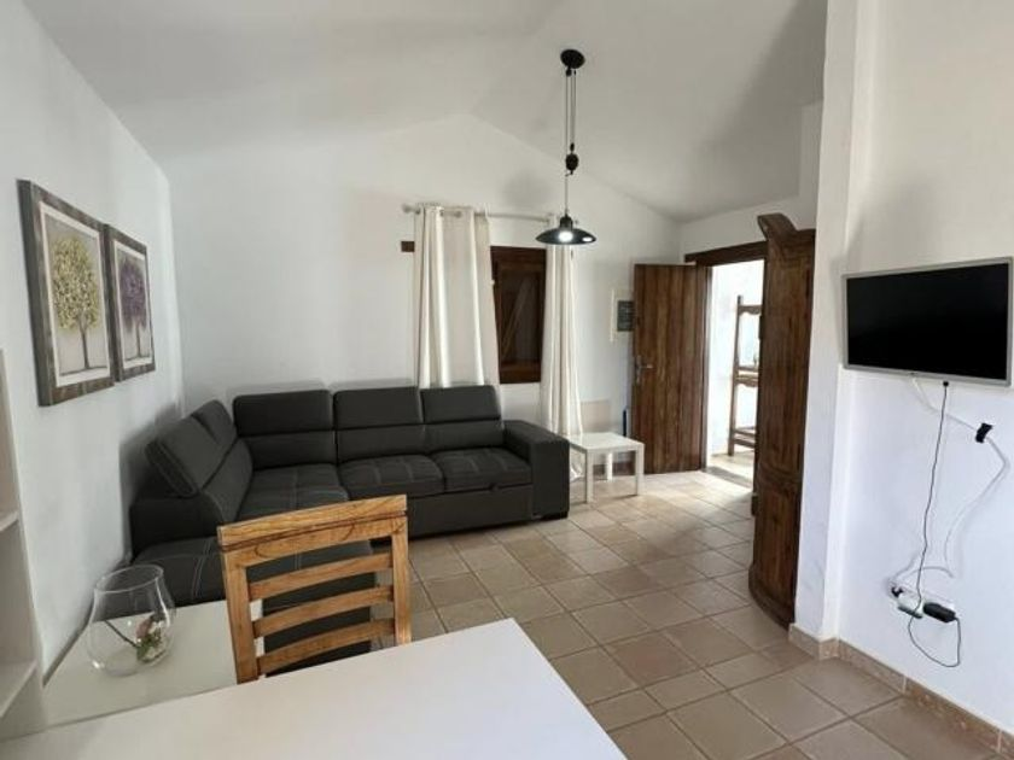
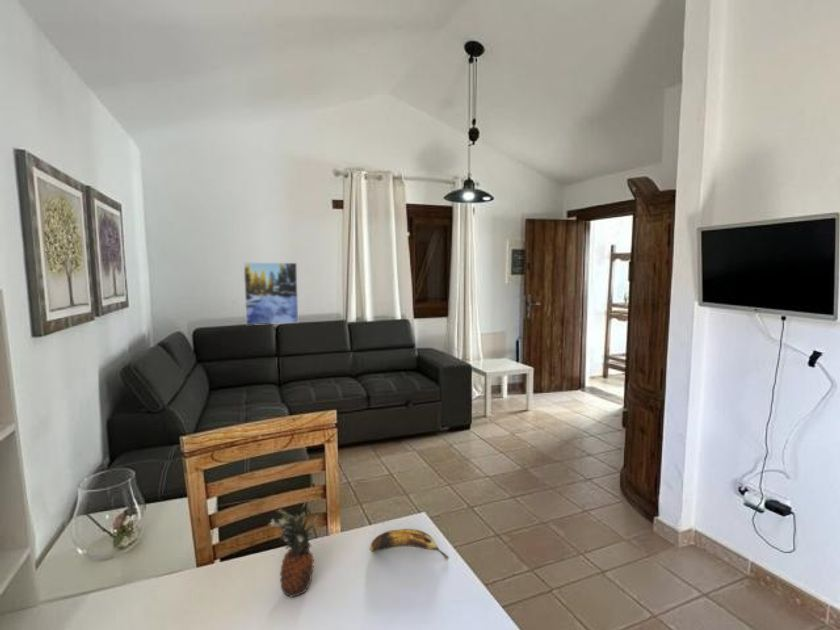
+ fruit (292, 547)
+ banana (408, 540)
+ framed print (271, 293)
